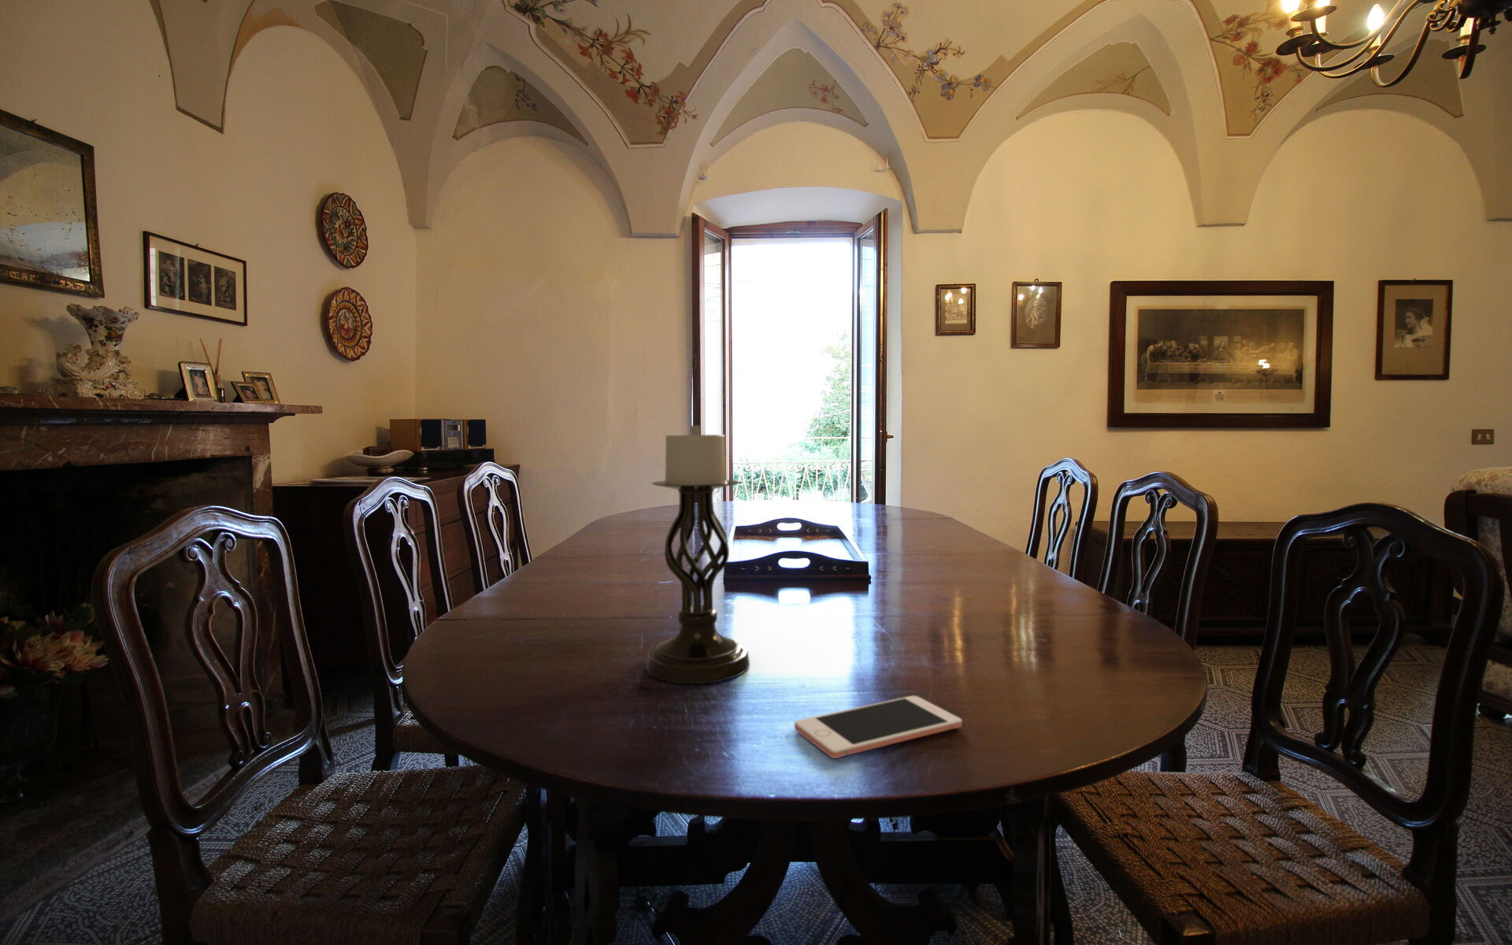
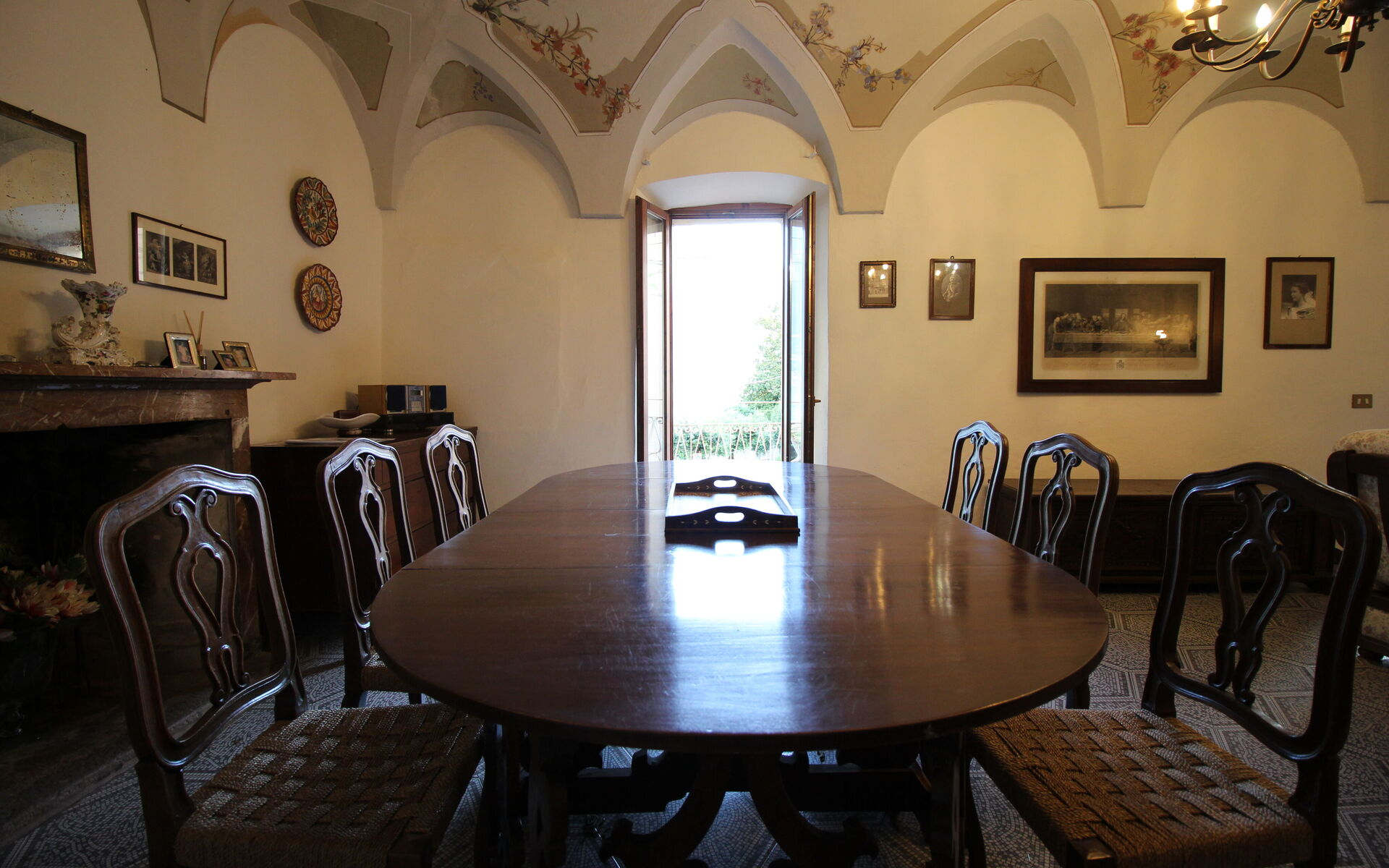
- cell phone (878, 724)
- candle holder (700, 548)
